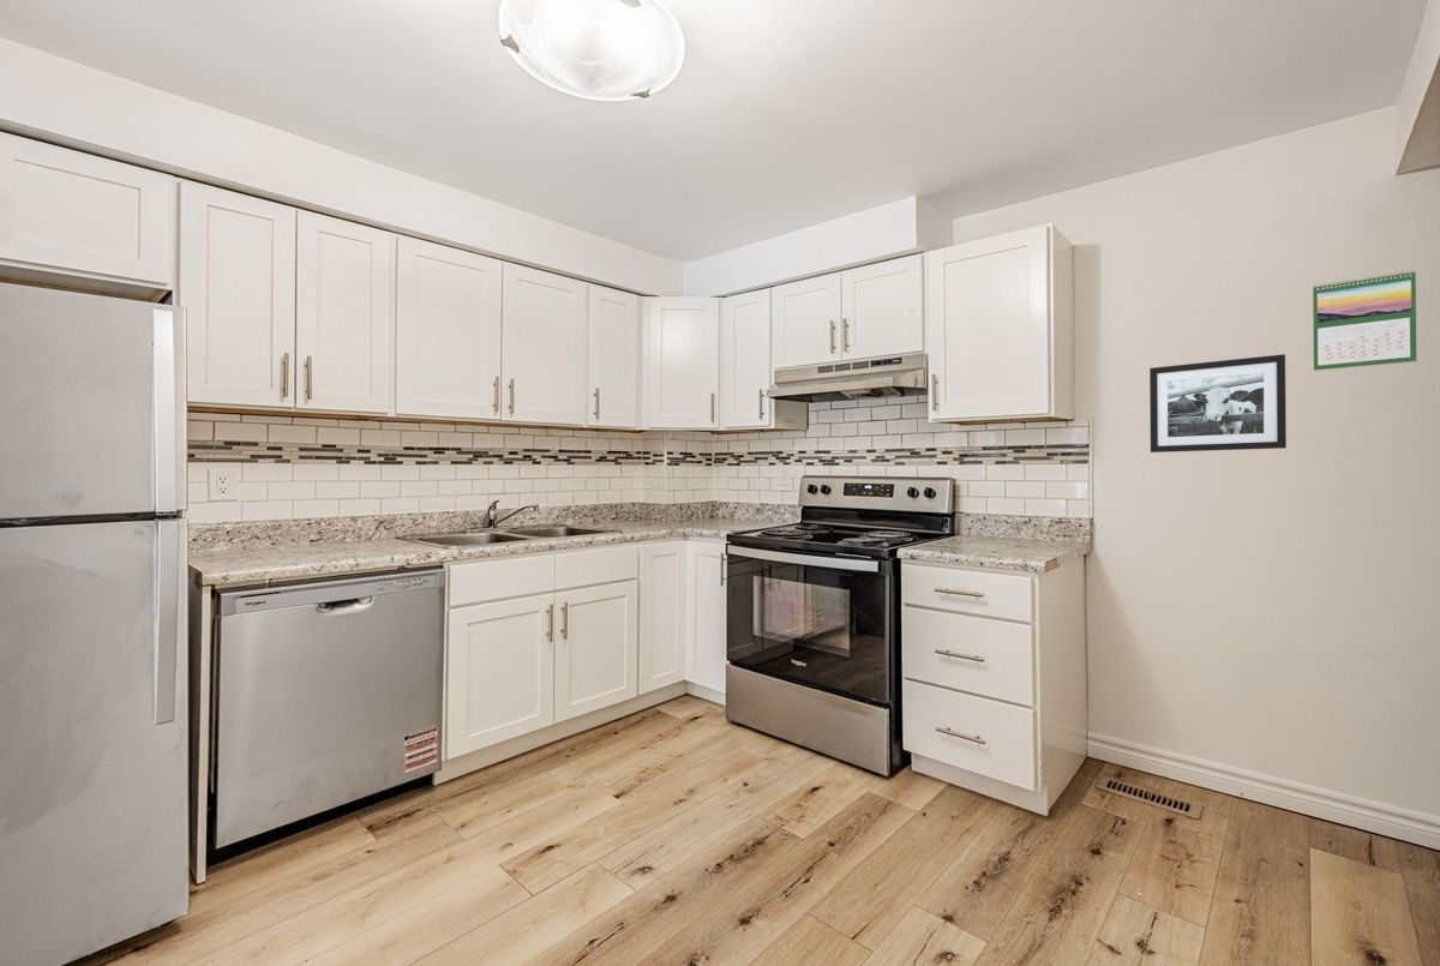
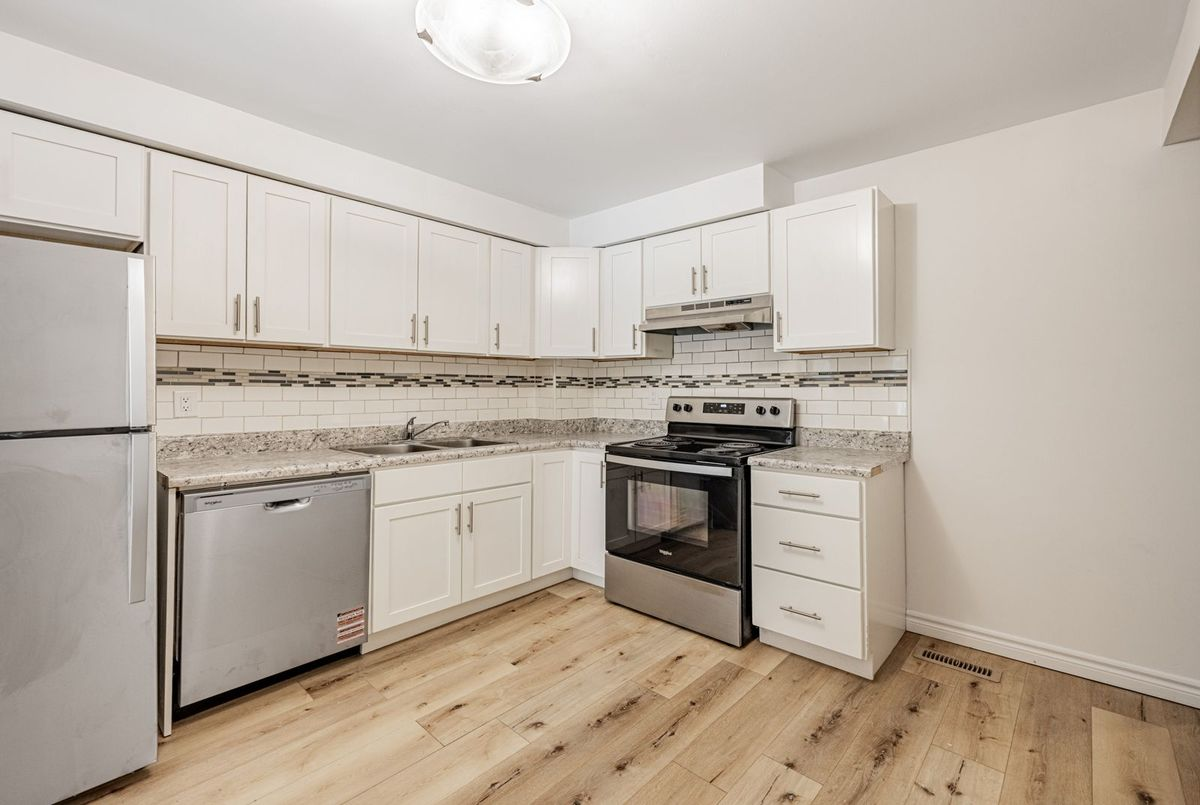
- picture frame (1214, 406)
- calendar (1362, 320)
